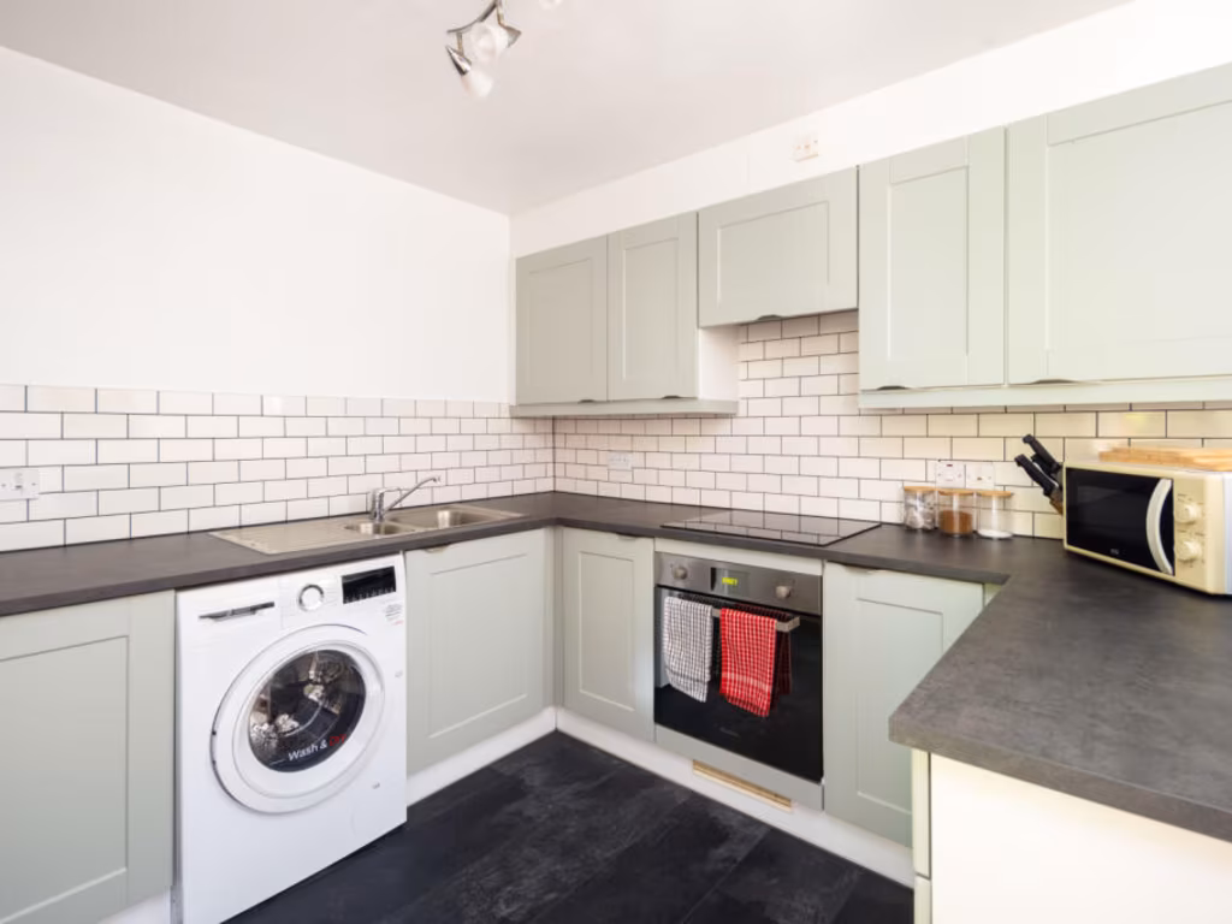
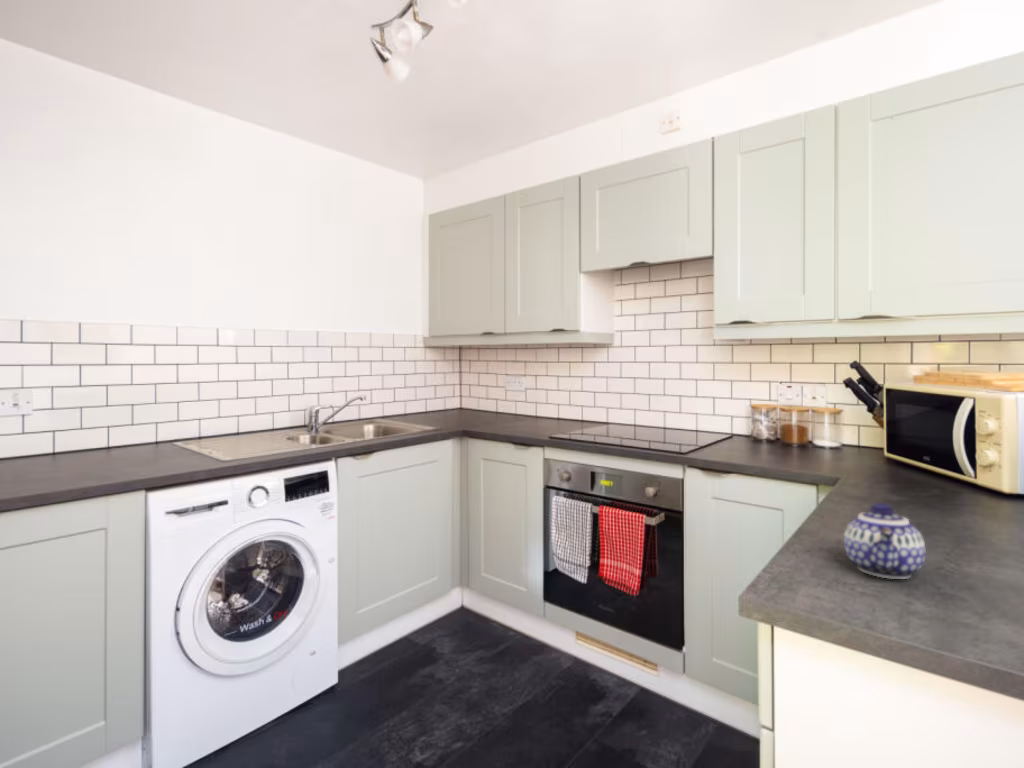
+ teapot (883, 537)
